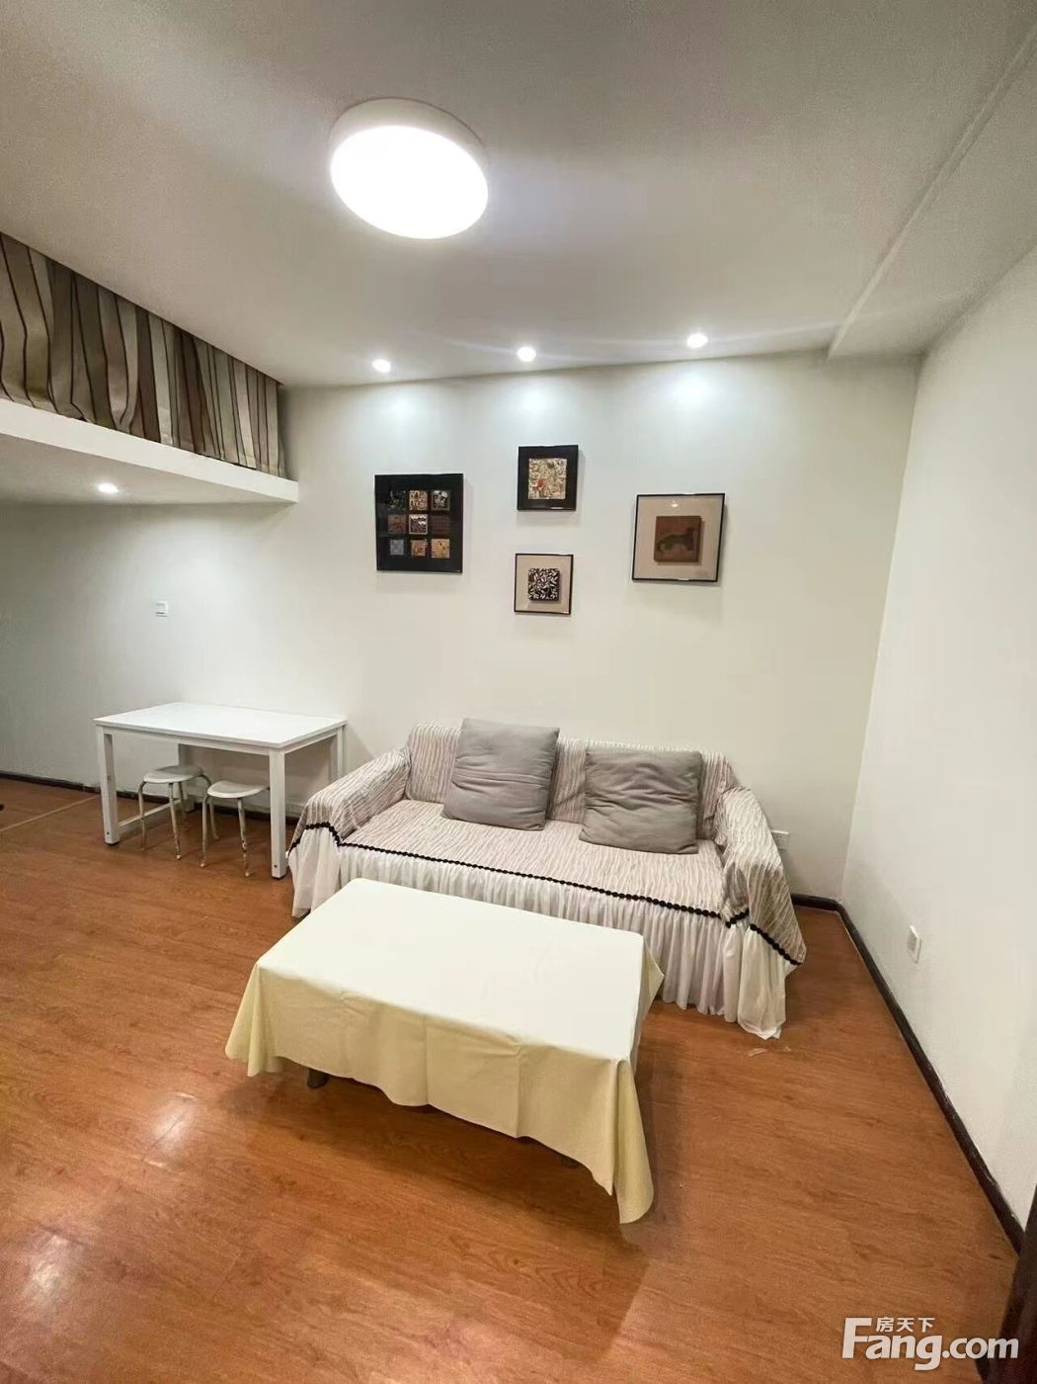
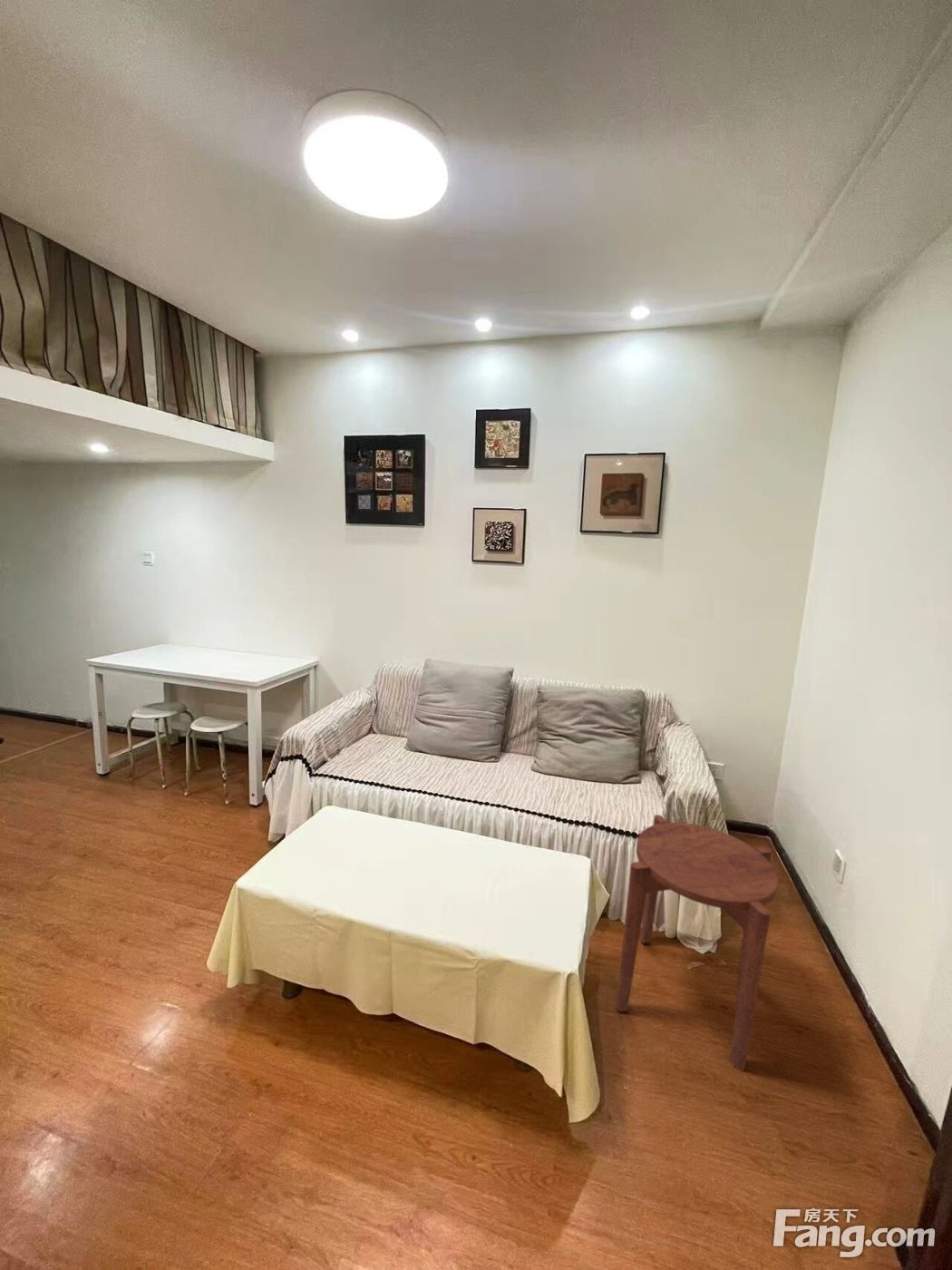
+ side table (703, 904)
